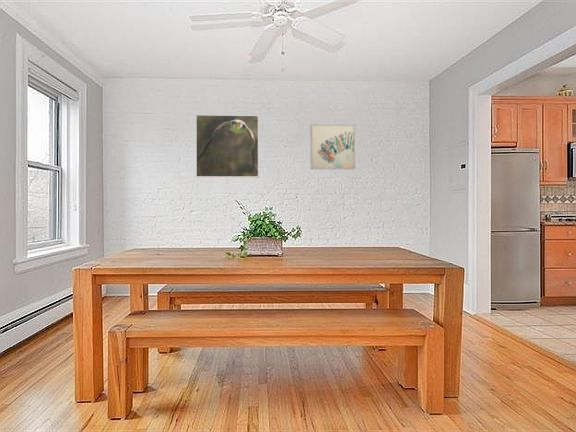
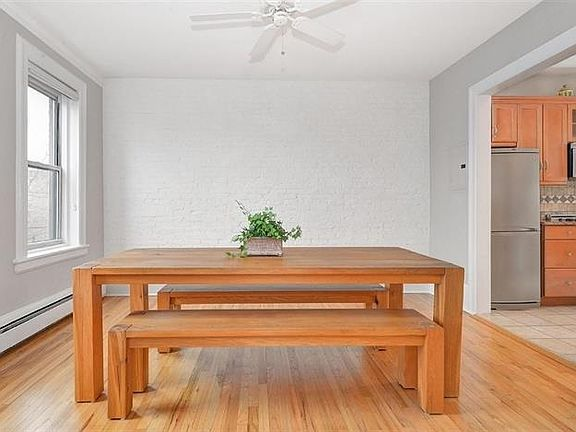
- wall art (332, 147)
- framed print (227, 146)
